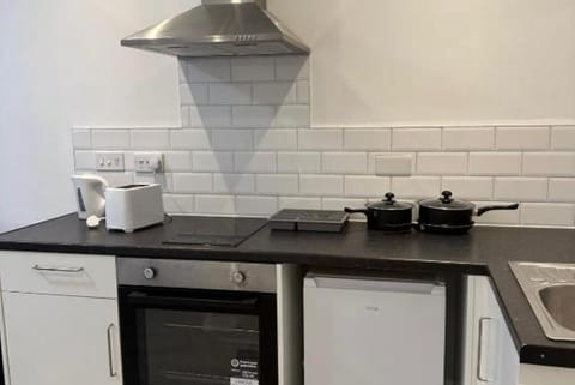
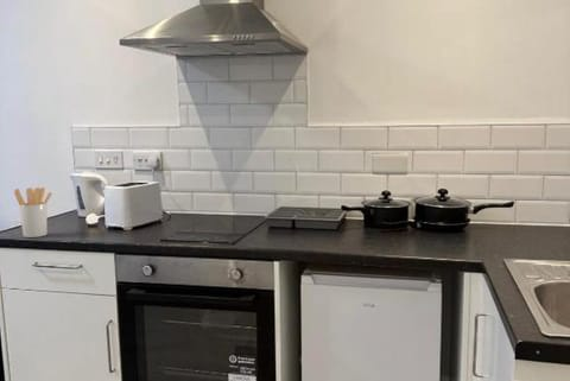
+ utensil holder (34, 210)
